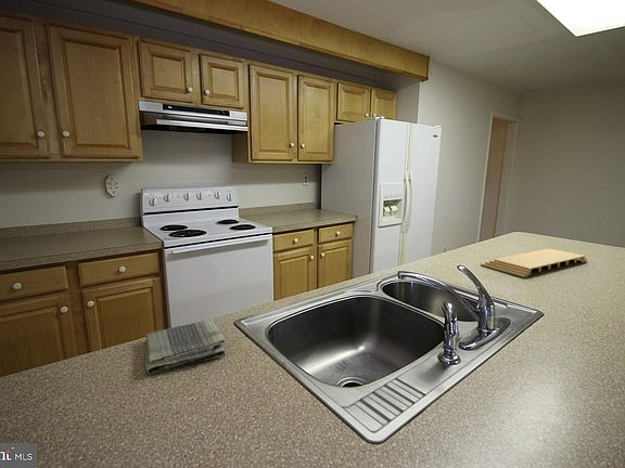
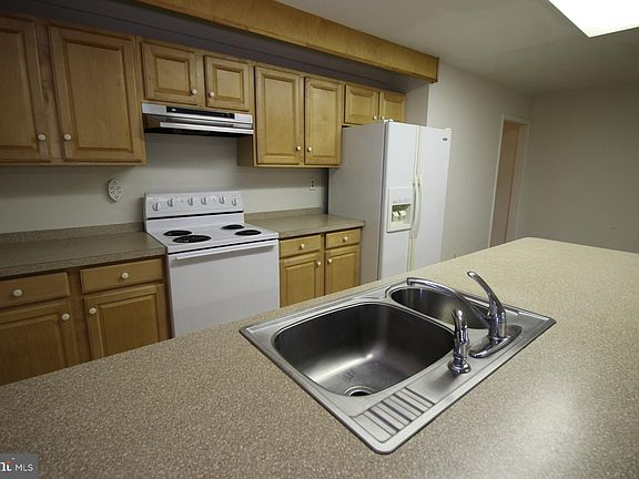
- cutting board (535, 259)
- dish towel (184, 341)
